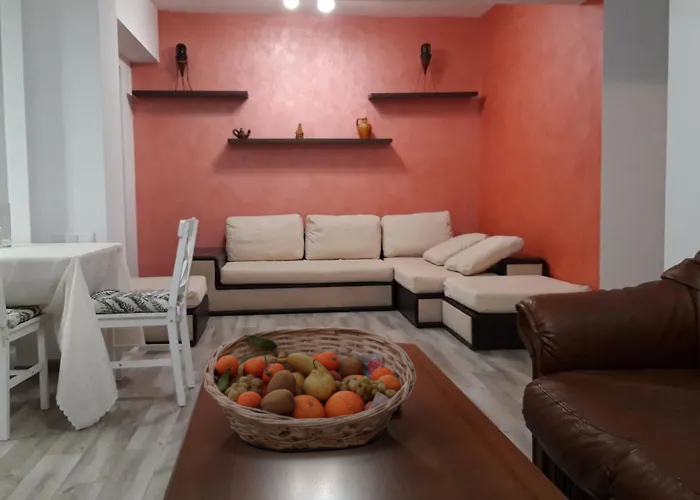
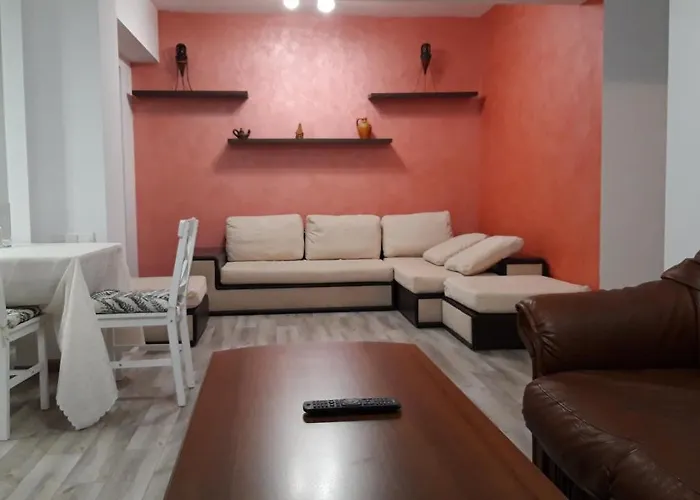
- fruit basket (310, 384)
